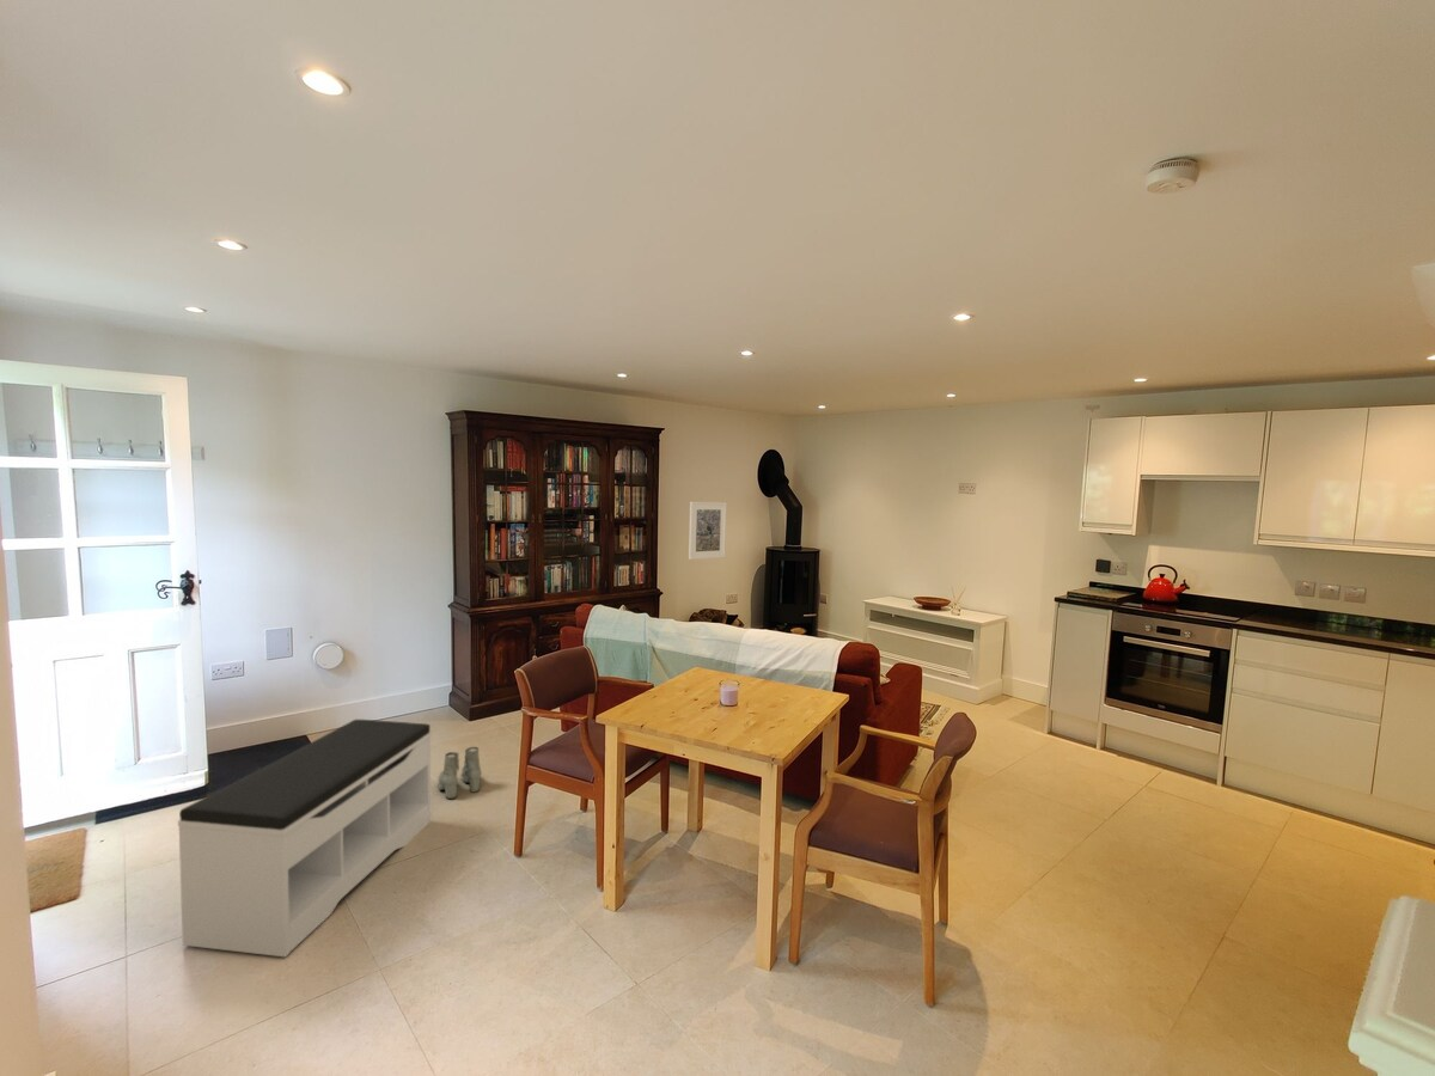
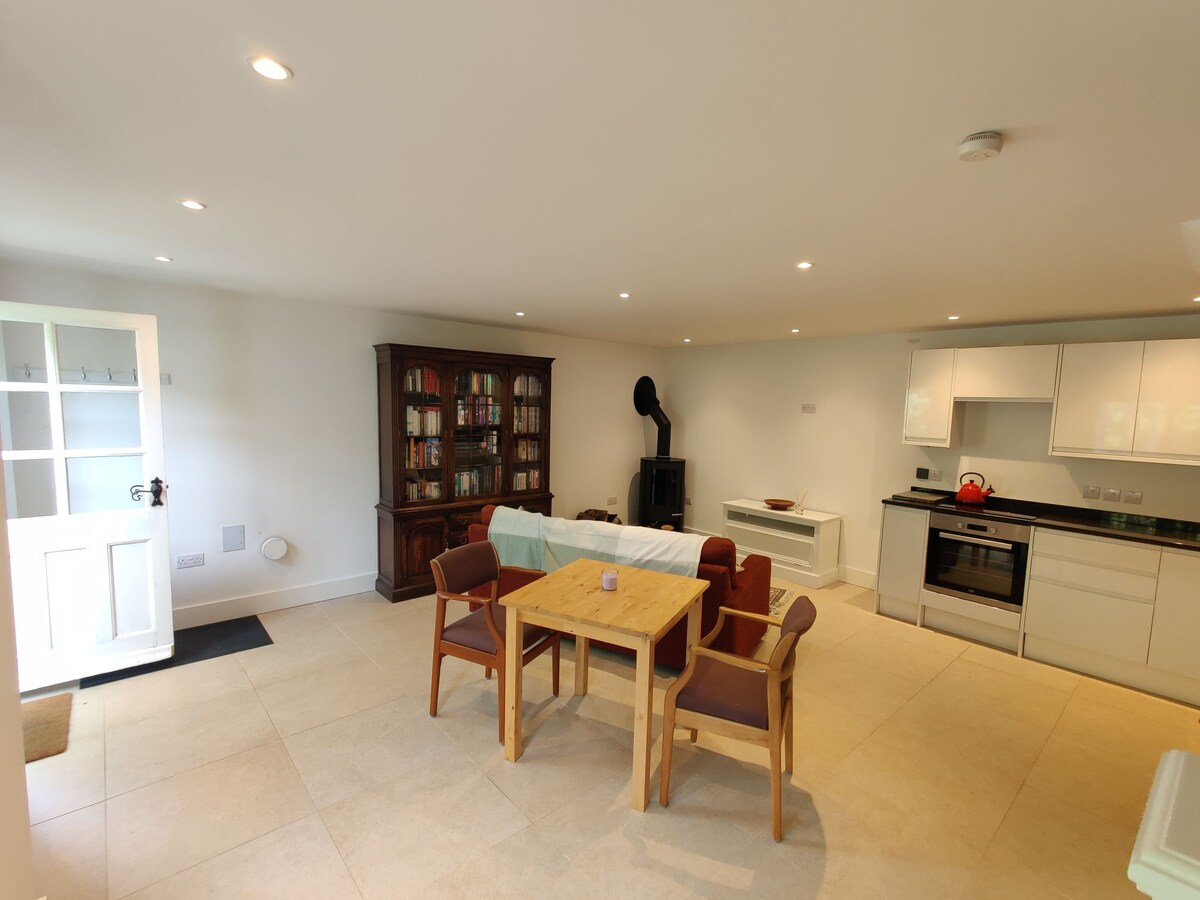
- boots (458, 766)
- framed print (708, 530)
- bench (325, 817)
